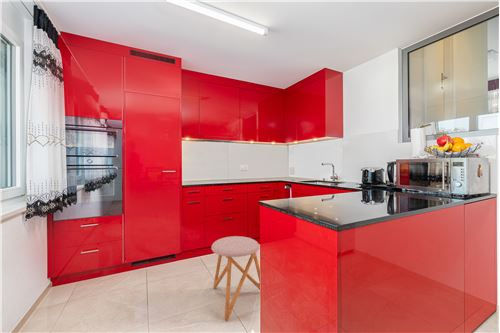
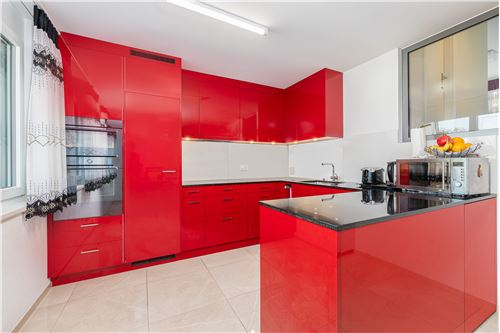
- stool (230, 269)
